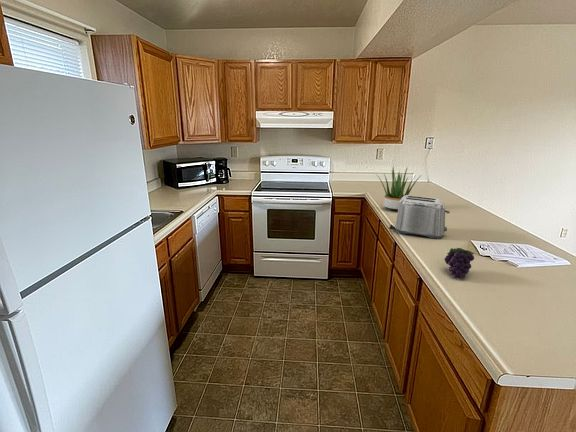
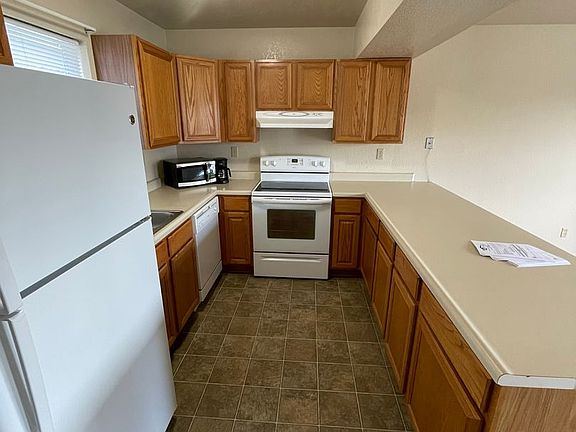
- fruit (460, 260)
- toaster (418, 215)
- potted plant (397, 188)
